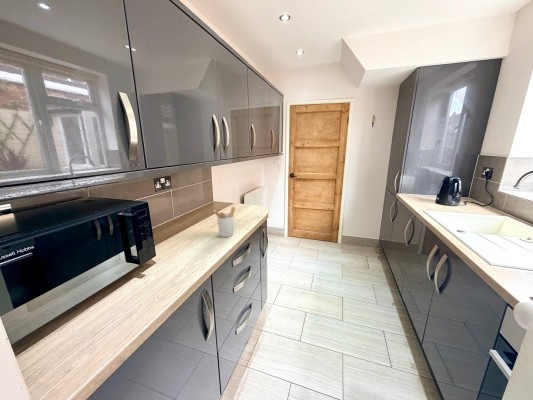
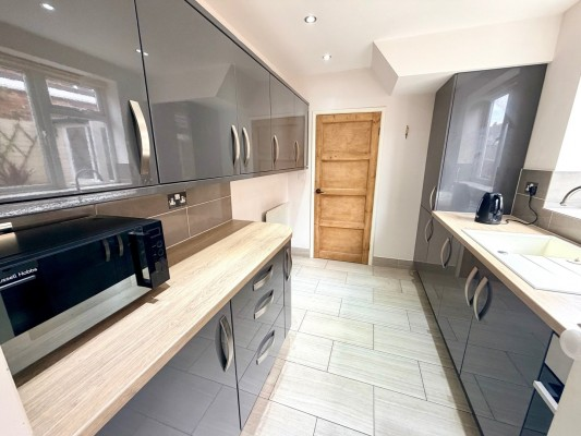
- utensil holder (223, 221)
